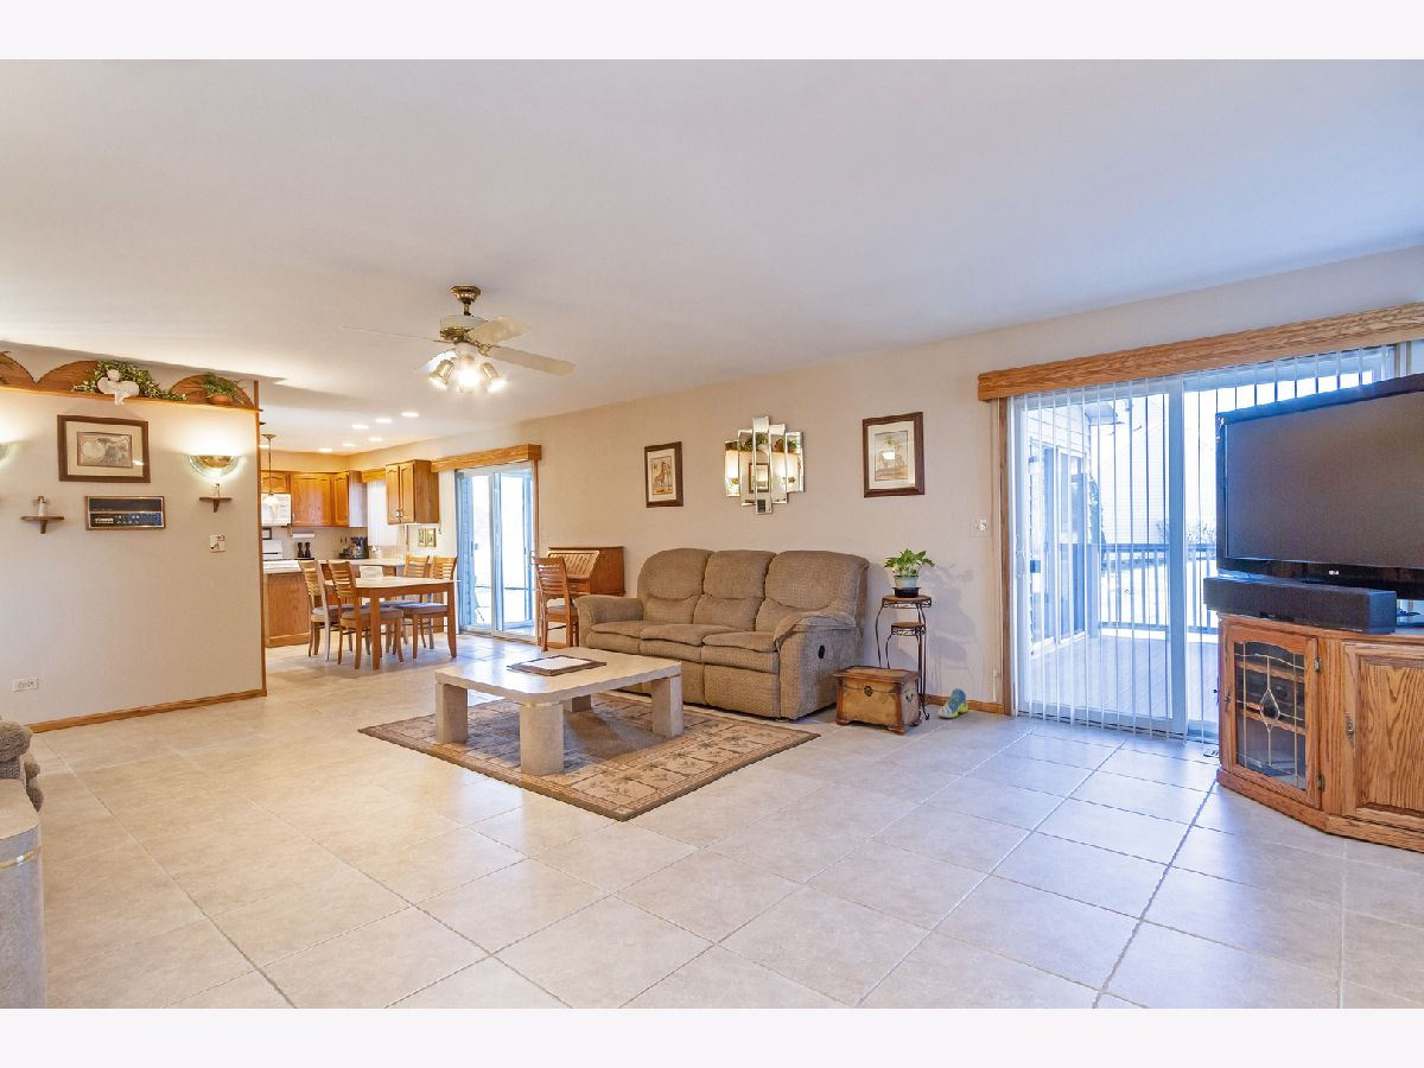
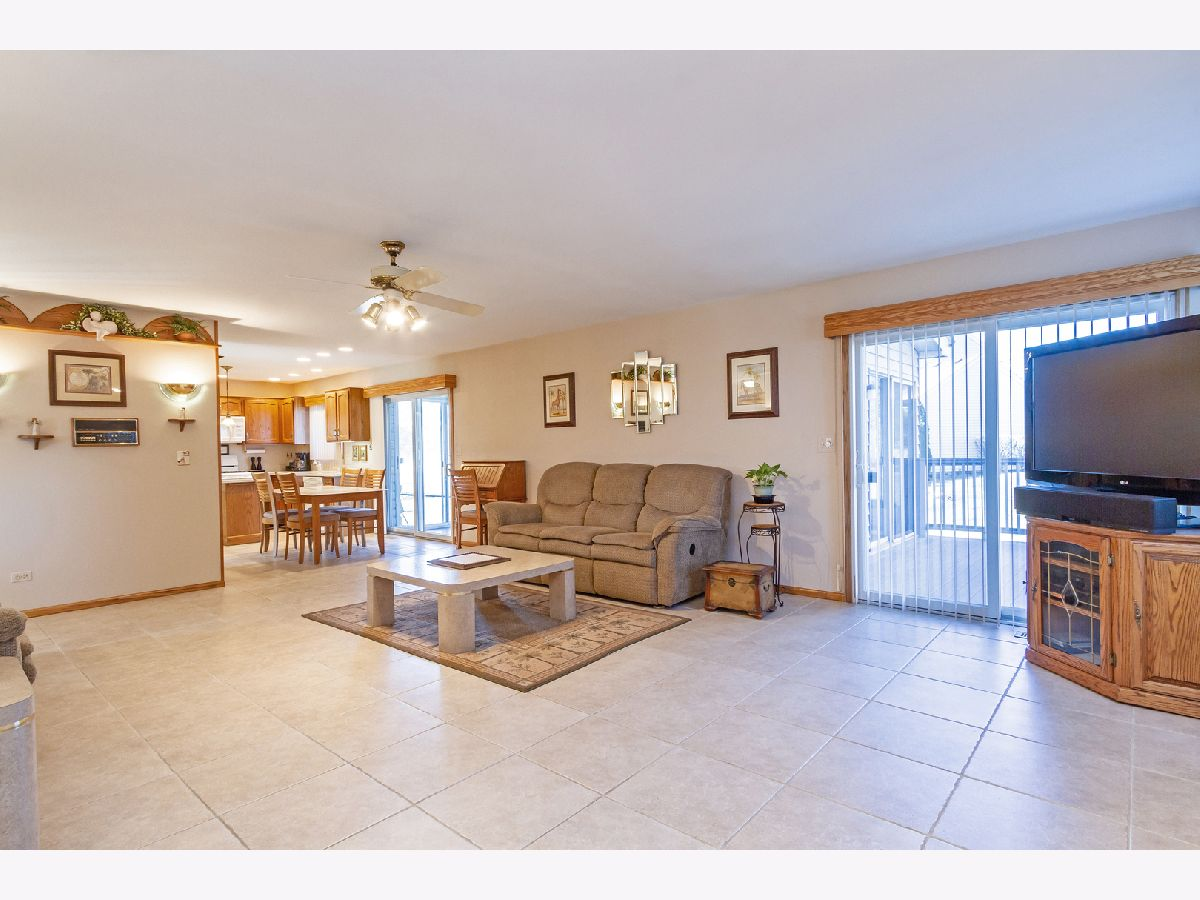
- sneaker (952, 701)
